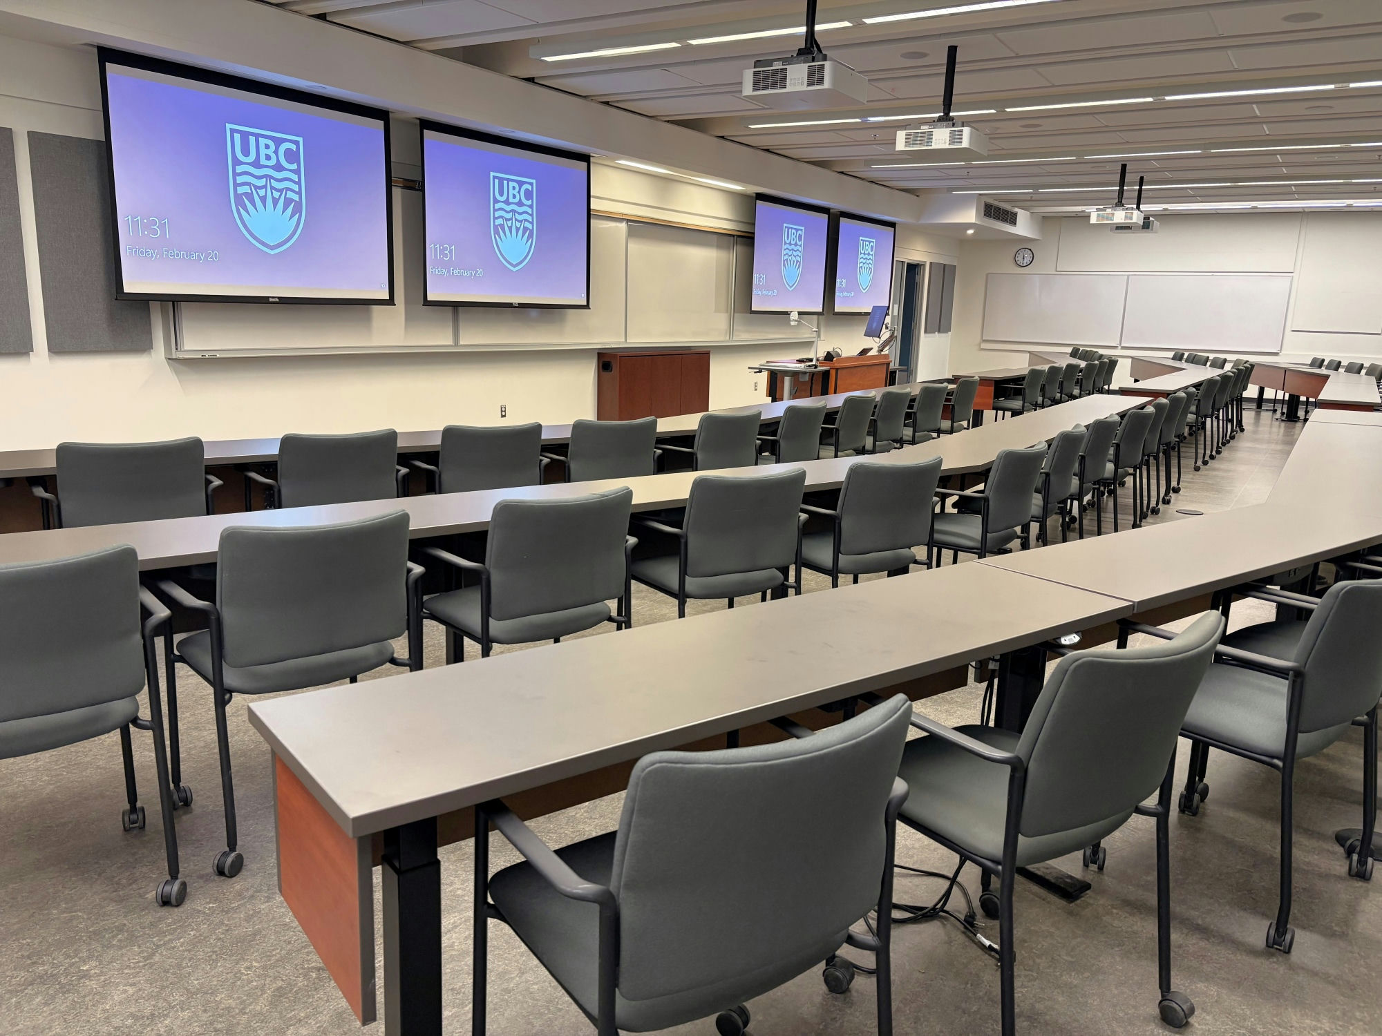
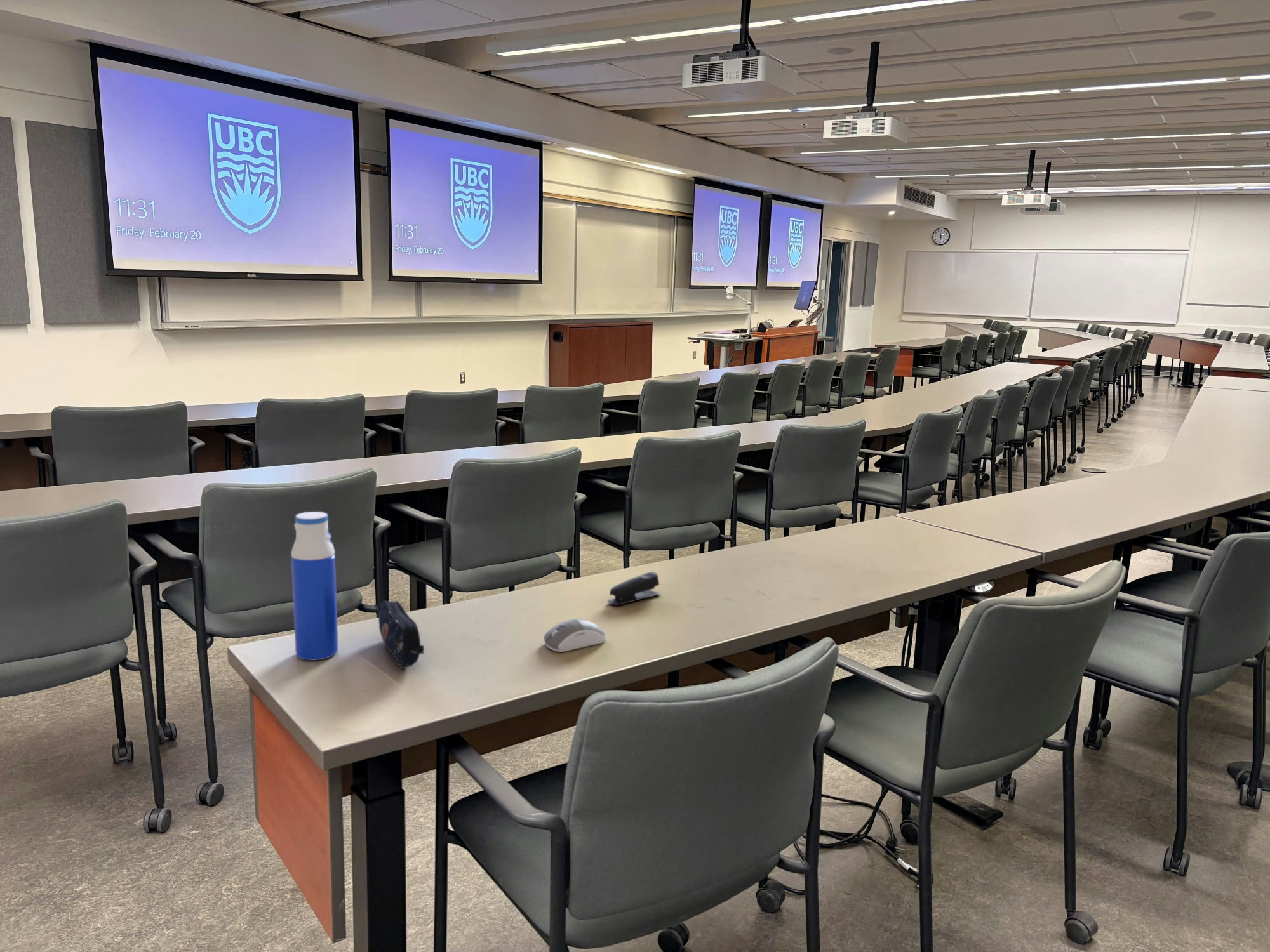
+ pencil case (398, 631)
+ computer mouse (575, 631)
+ stapler (634, 588)
+ water bottle (314, 585)
